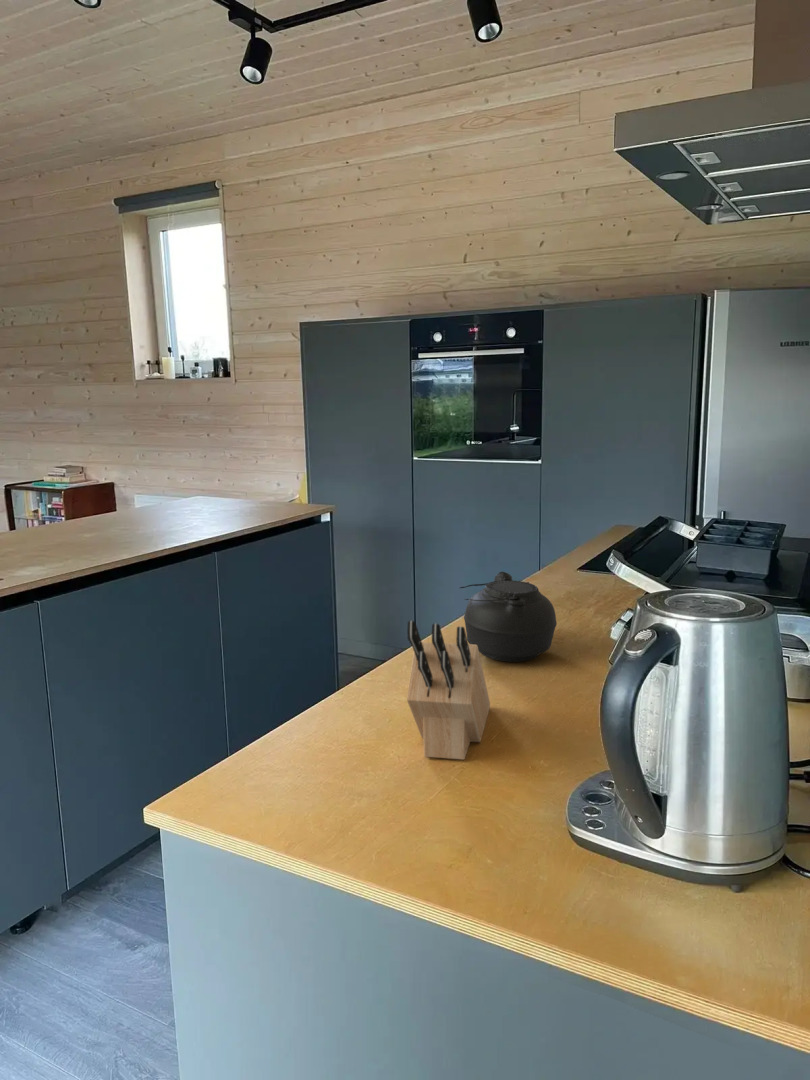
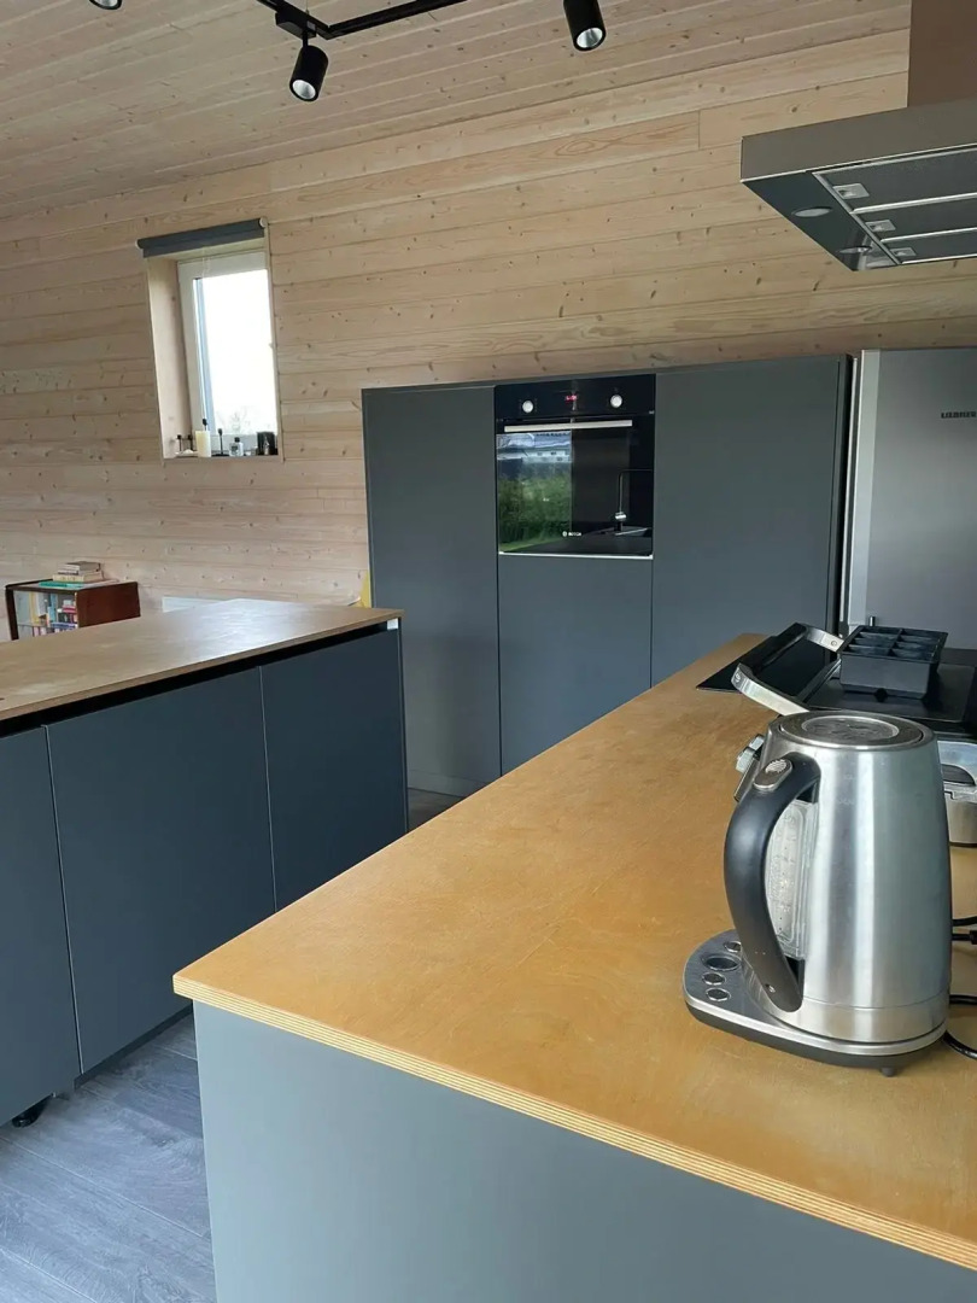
- knife block (449, 672)
- teapot (508, 616)
